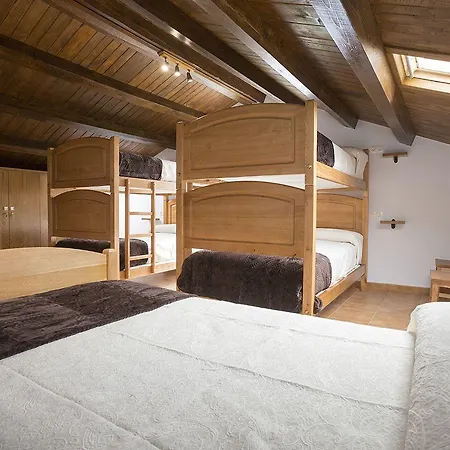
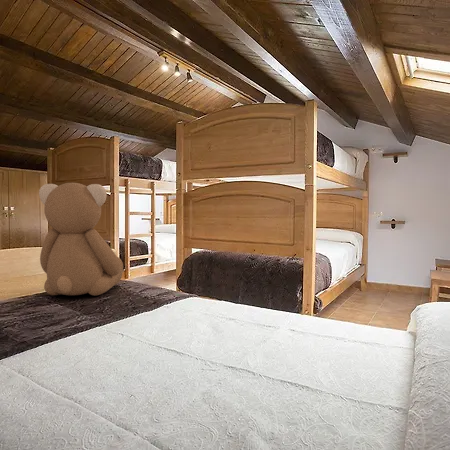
+ teddy bear (81, 238)
